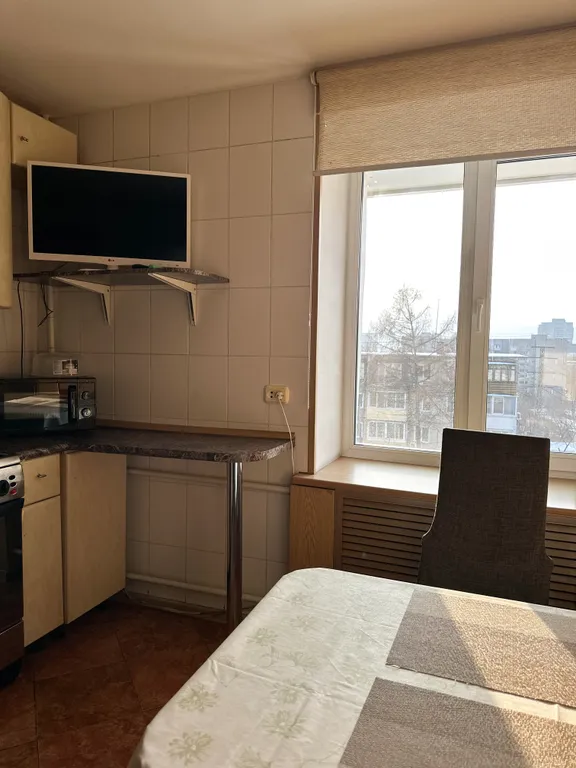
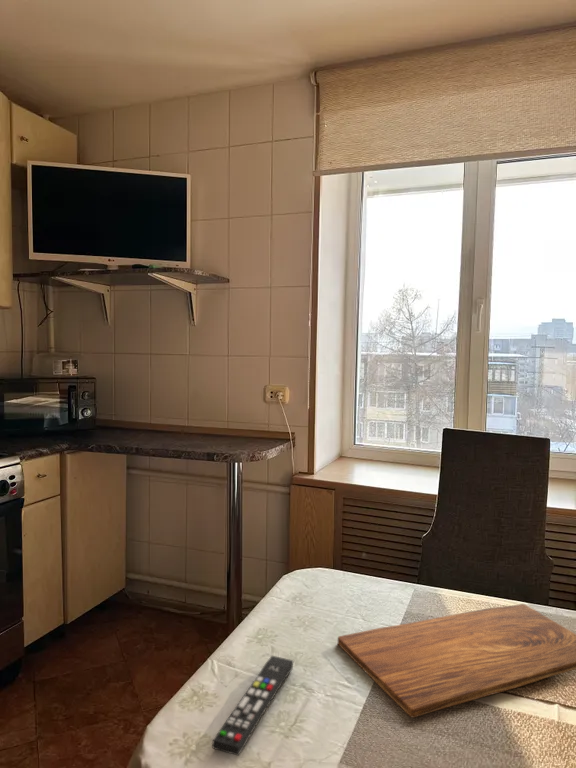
+ remote control (257, 699)
+ cutting board (472, 648)
